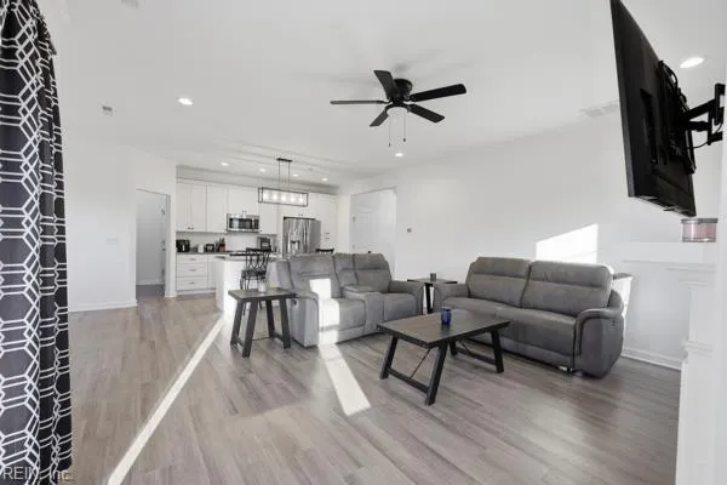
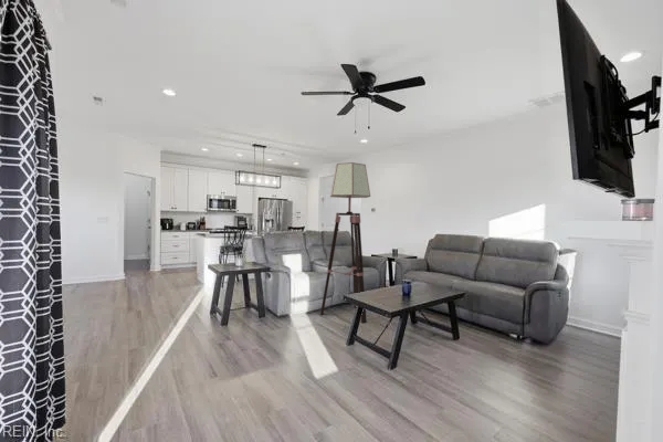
+ floor lamp (351, 240)
